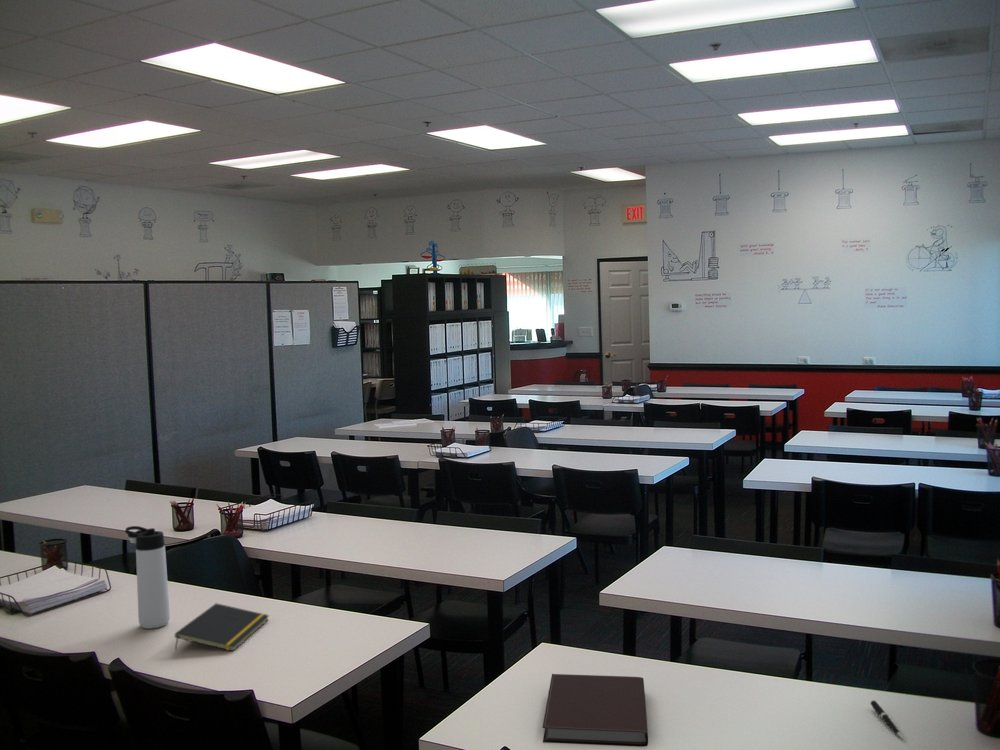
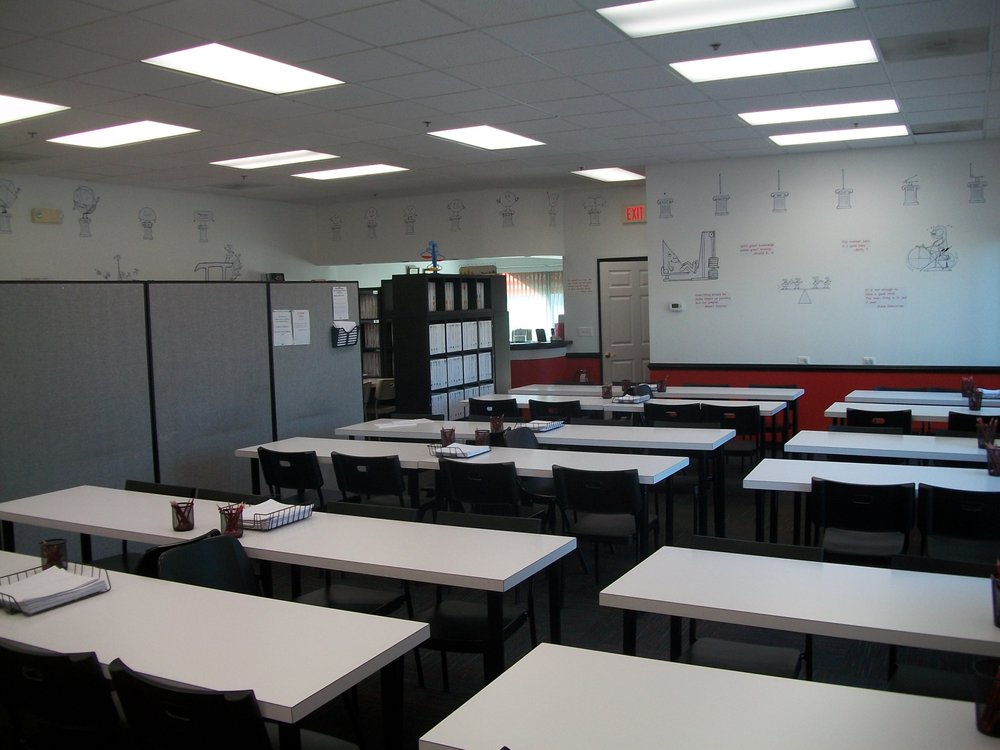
- thermos bottle (146, 576)
- notebook (596, 707)
- notepad (224, 625)
- pen (887, 719)
